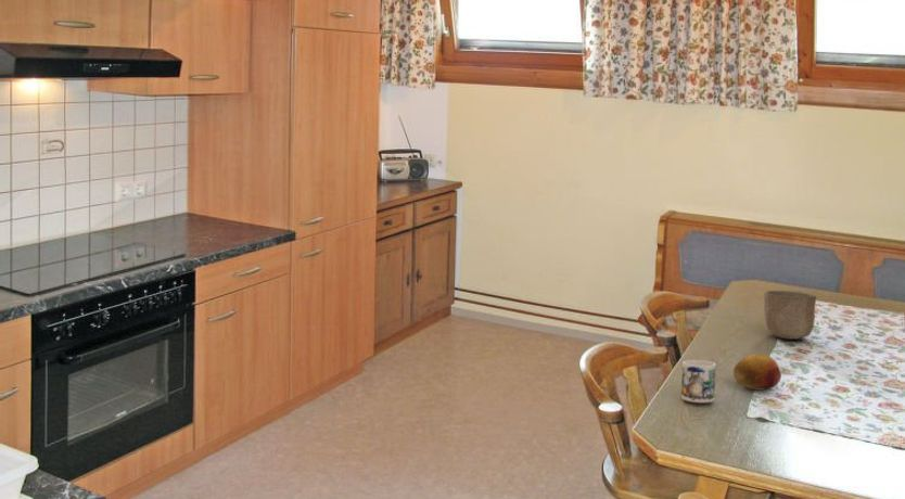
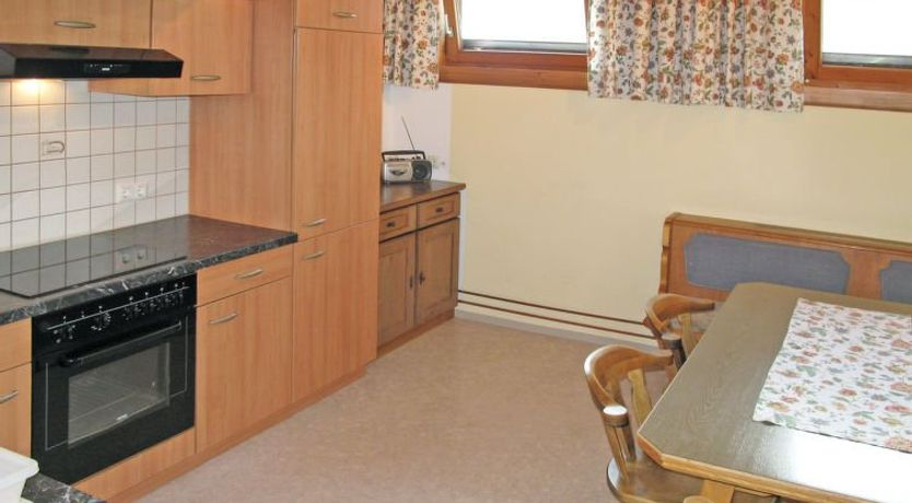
- mug (700, 380)
- fruit (757, 371)
- bowl (789, 315)
